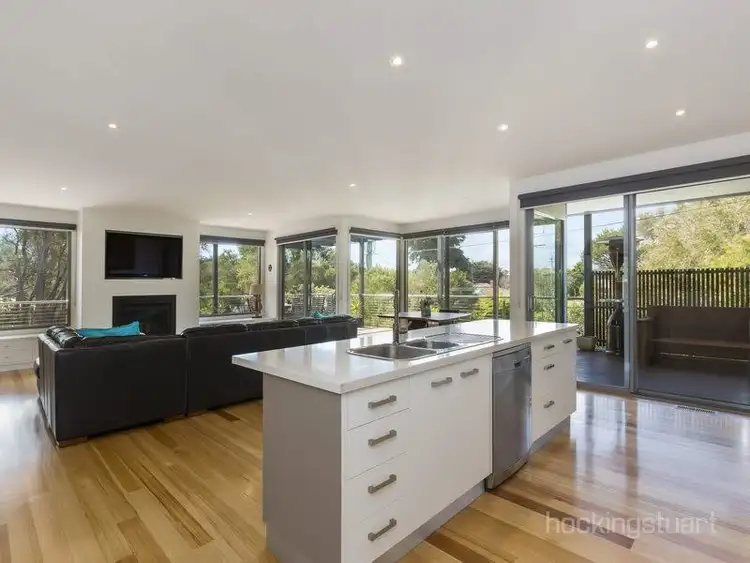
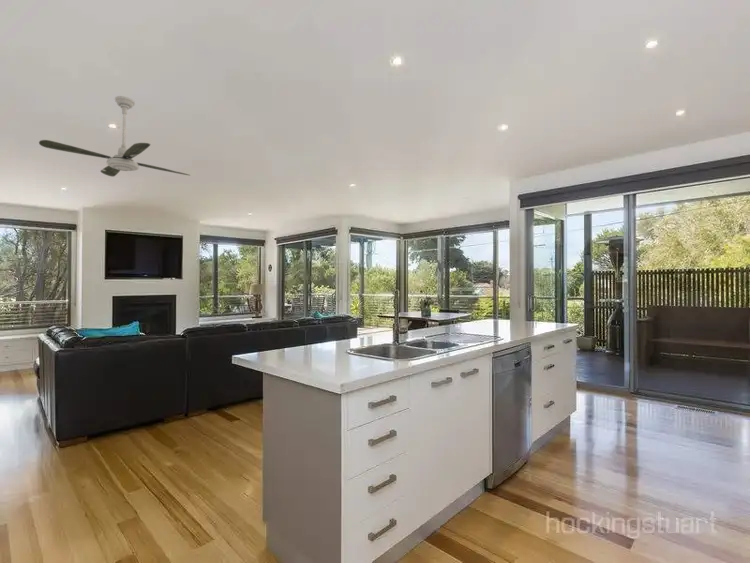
+ ceiling fan (123, 133)
